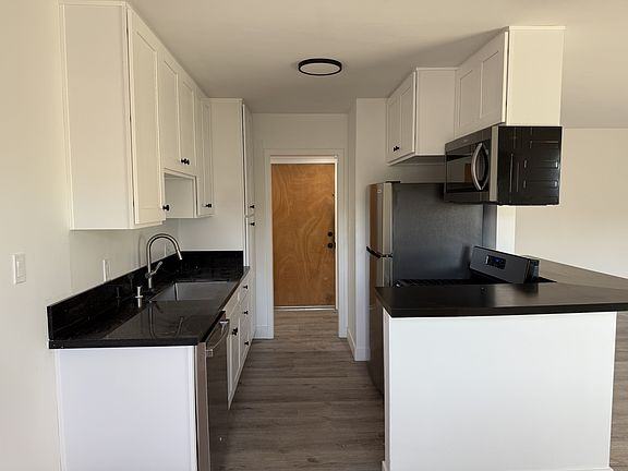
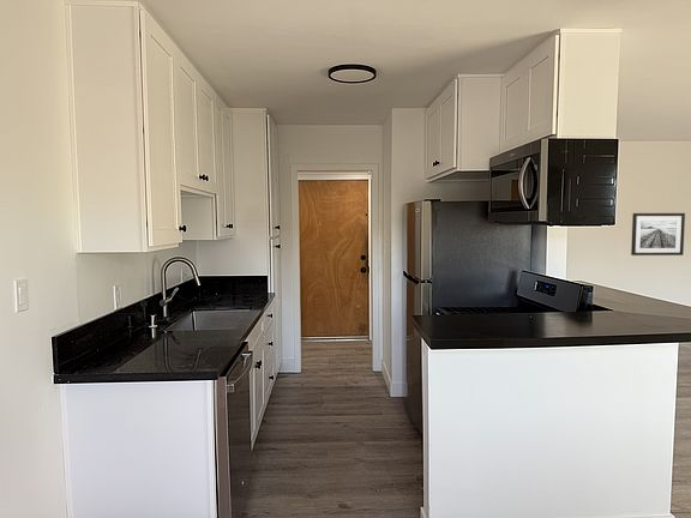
+ wall art (657, 234)
